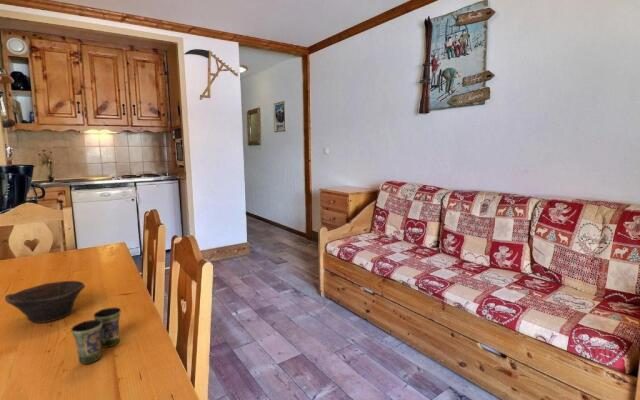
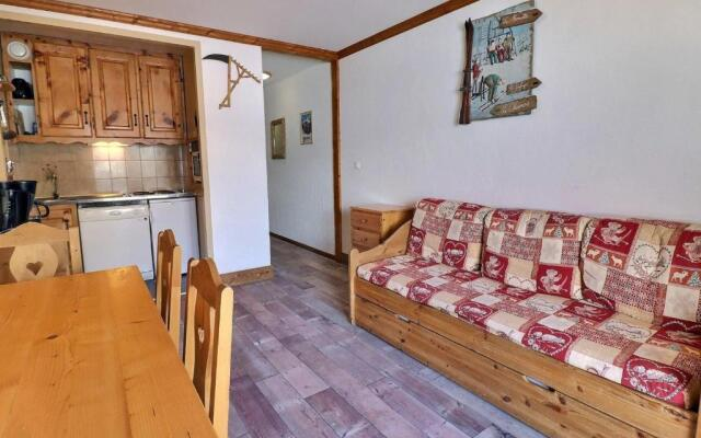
- bowl (48, 302)
- cup (98, 334)
